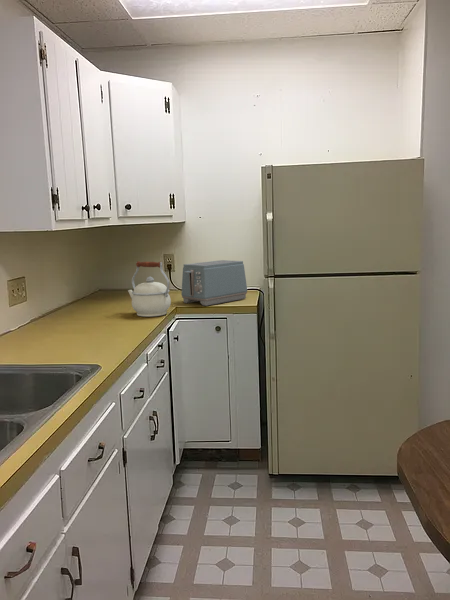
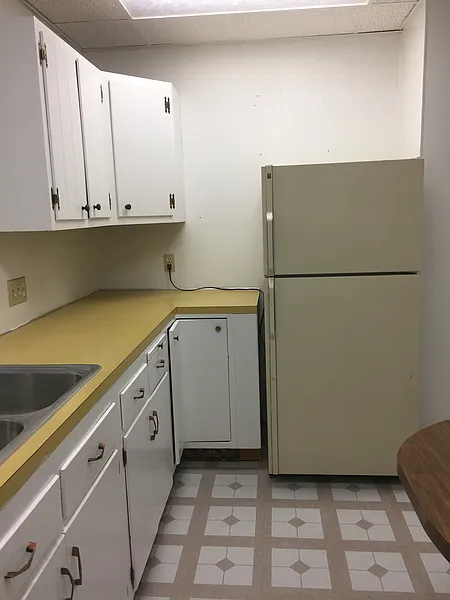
- kettle (147, 287)
- toaster (211, 282)
